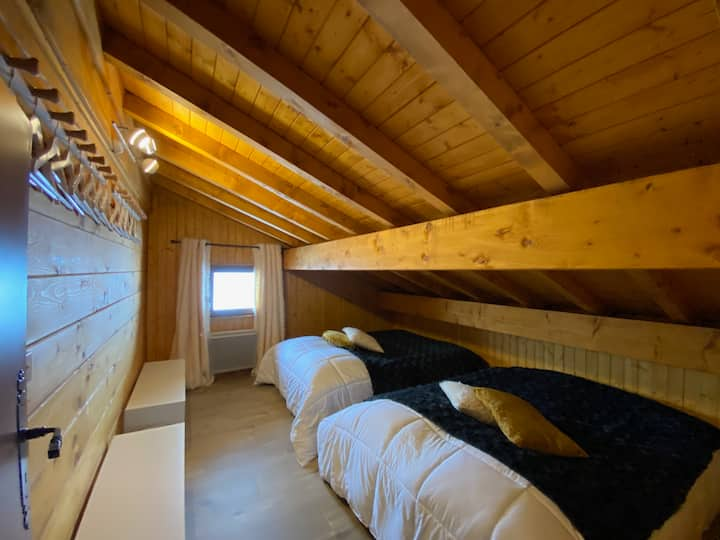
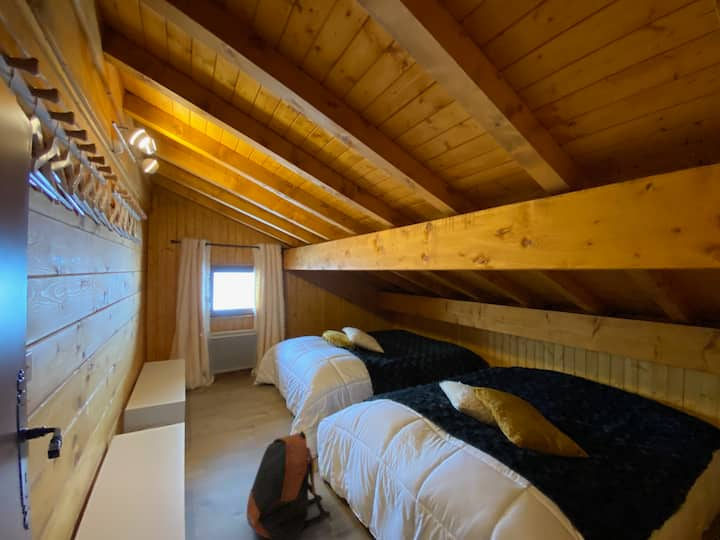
+ backpack (288, 477)
